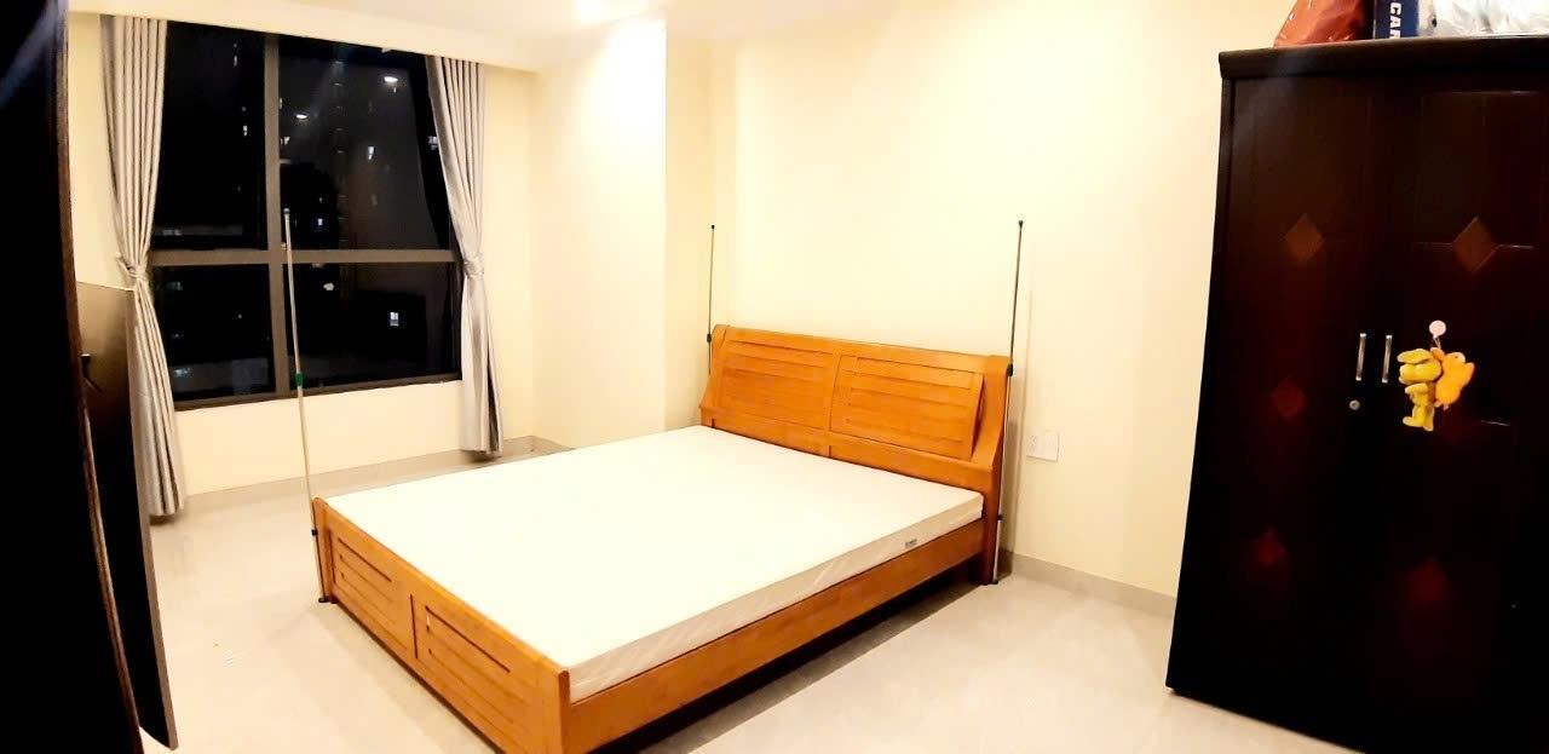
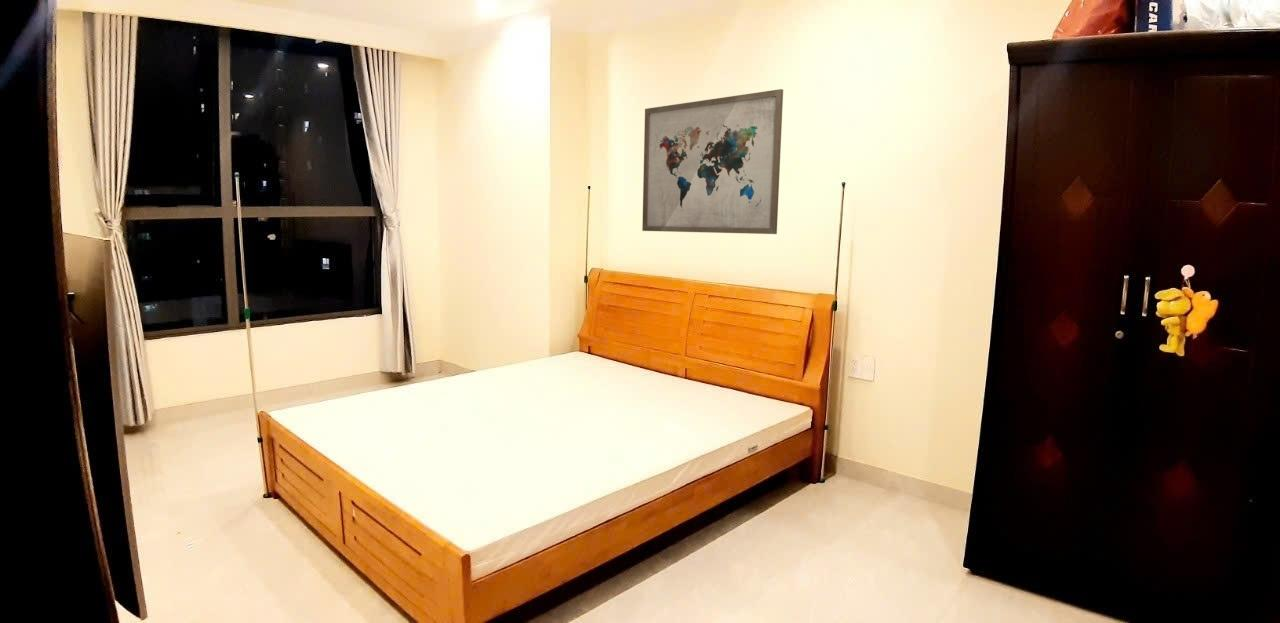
+ wall art (706, 166)
